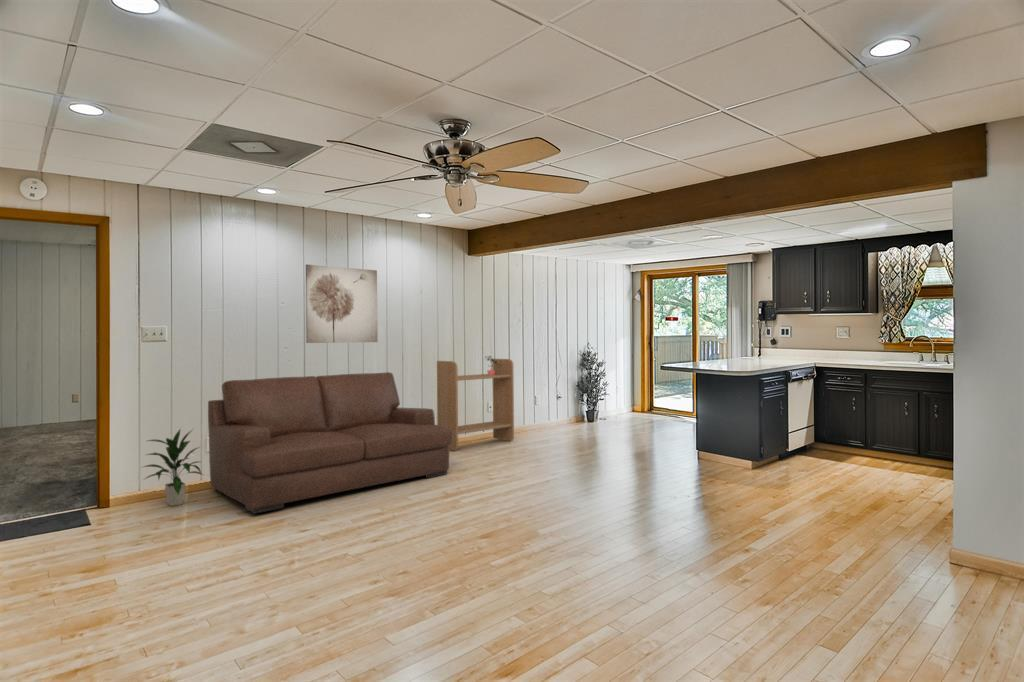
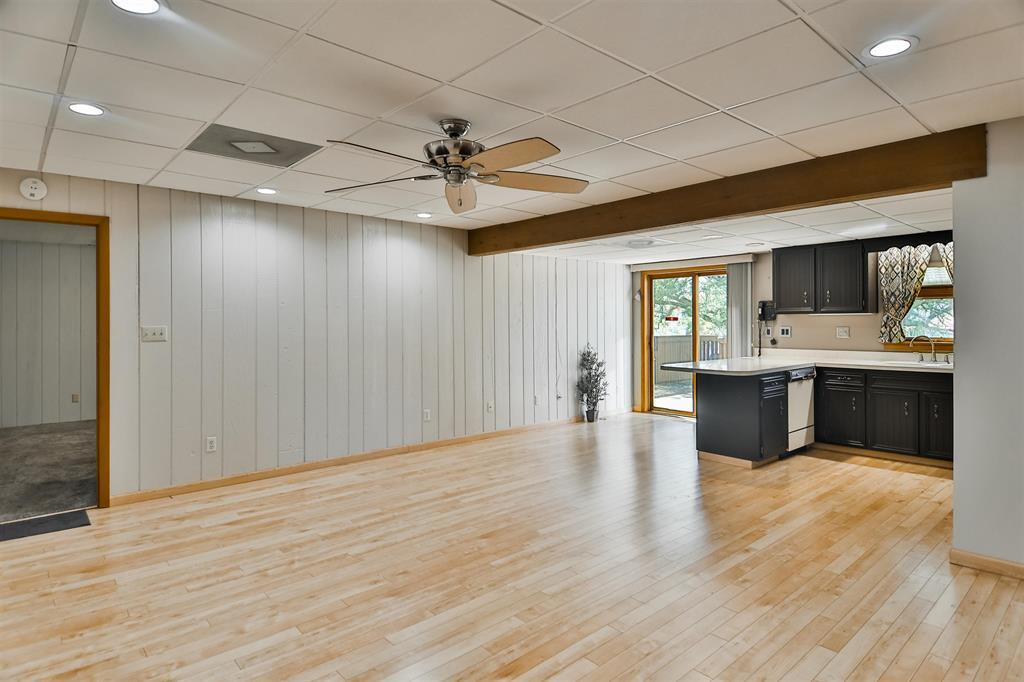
- potted plant (491, 363)
- bookshelf (493, 402)
- wall art (343, 305)
- sofa (334, 429)
- indoor plant (173, 467)
